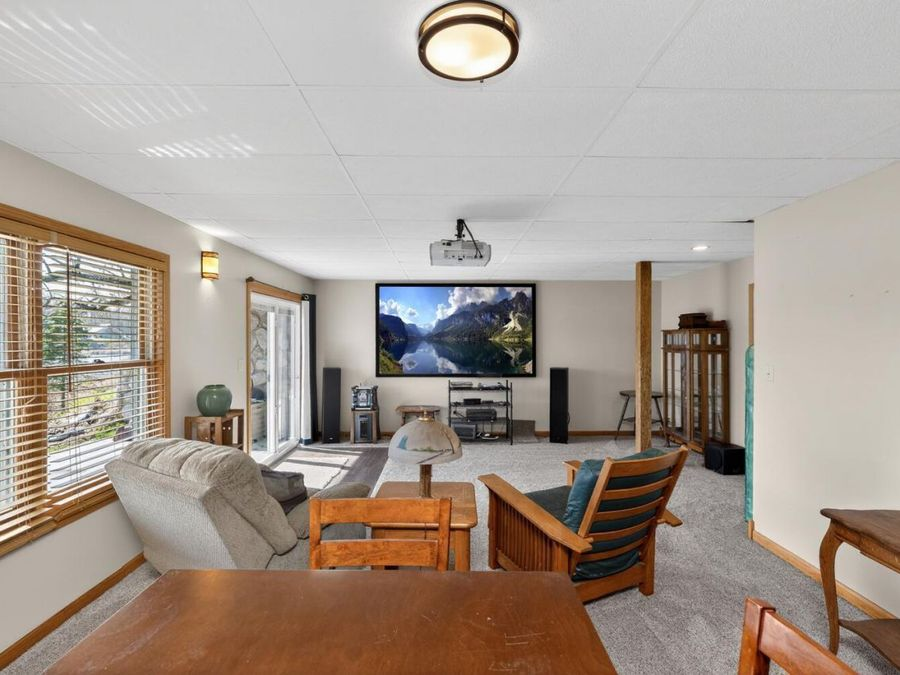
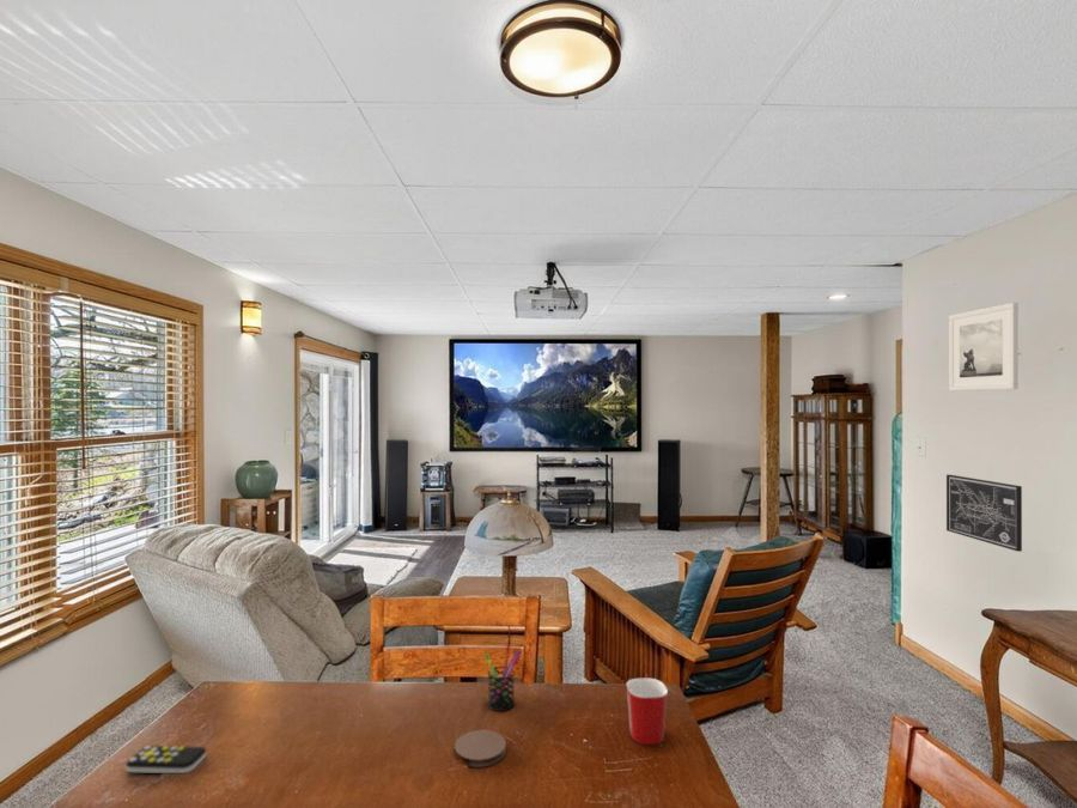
+ mug (644, 706)
+ wall art (981, 510)
+ remote control (166, 758)
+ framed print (980, 350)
+ pen holder (498, 674)
+ coaster (480, 747)
